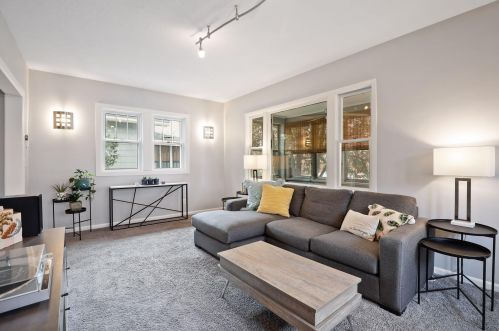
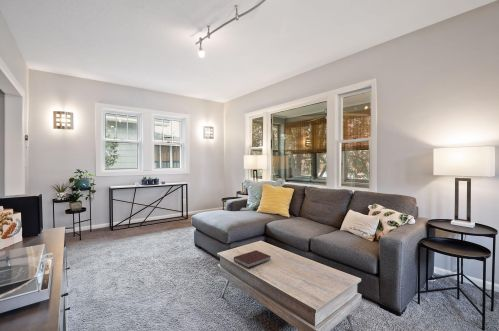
+ notebook (252, 258)
